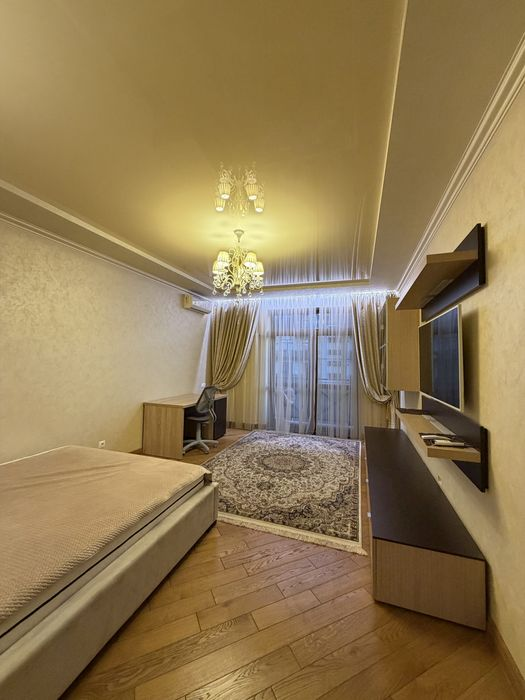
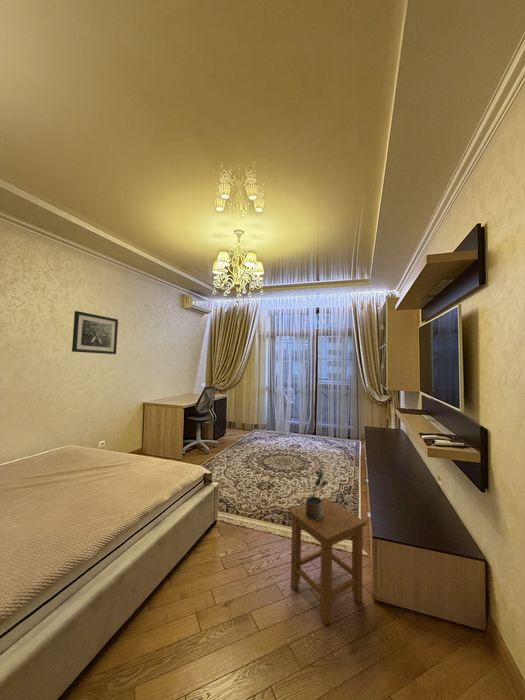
+ stool (325, 554)
+ potted plant (316, 493)
+ wall art (96, 334)
